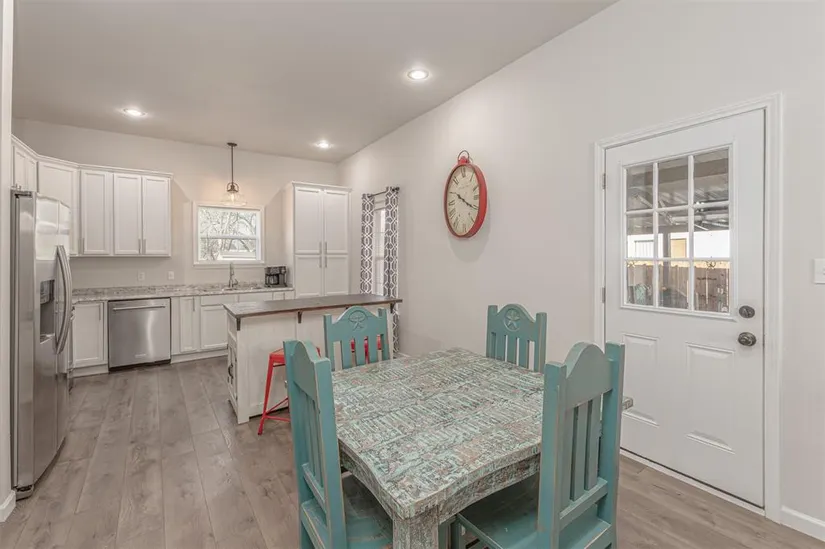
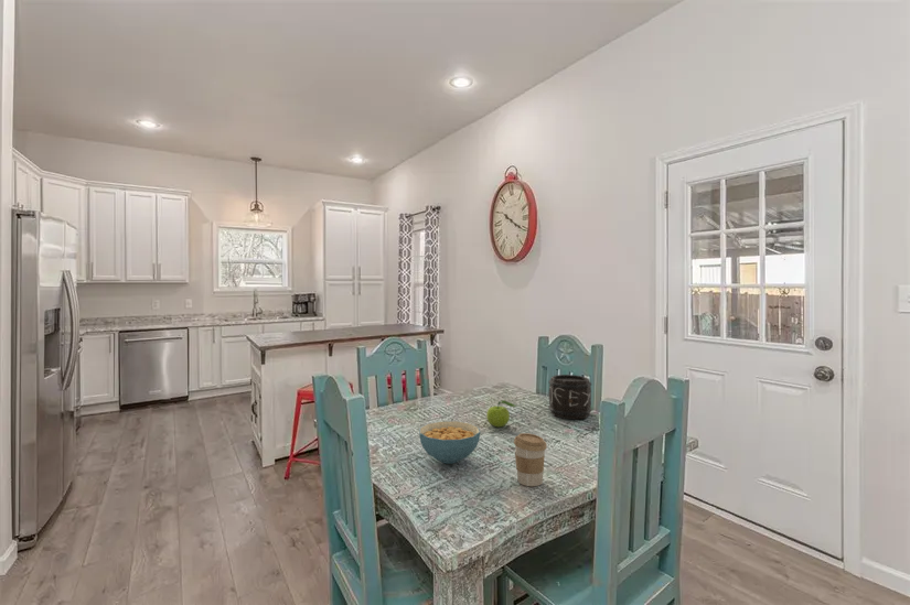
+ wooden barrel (569, 396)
+ fruit (502, 413)
+ cereal bowl (449, 444)
+ coffee cup (529, 458)
